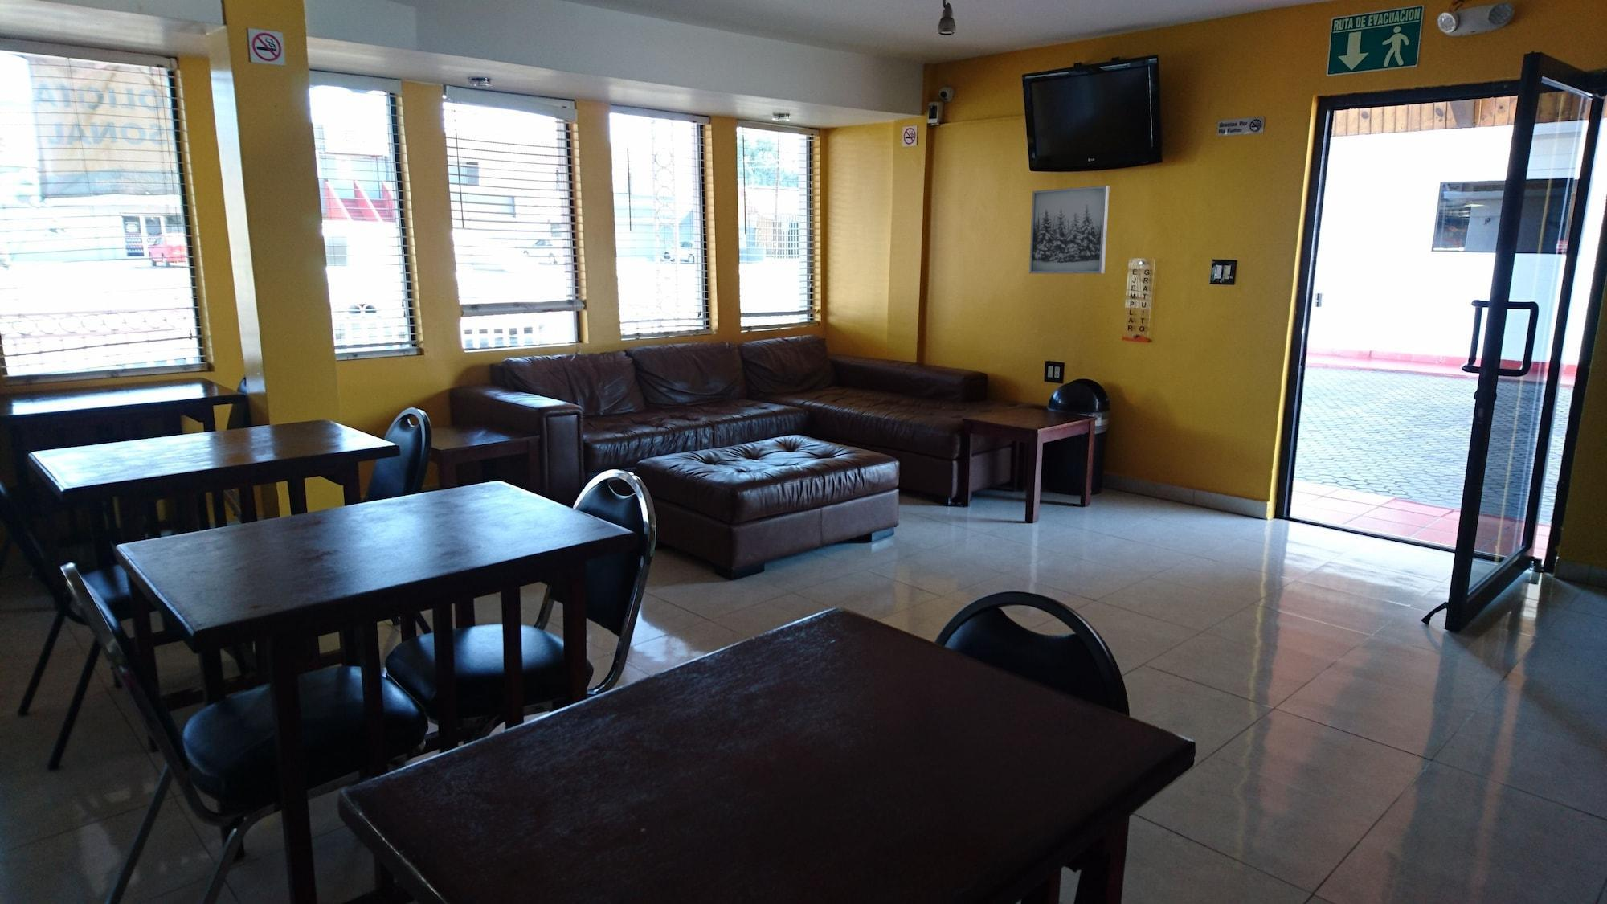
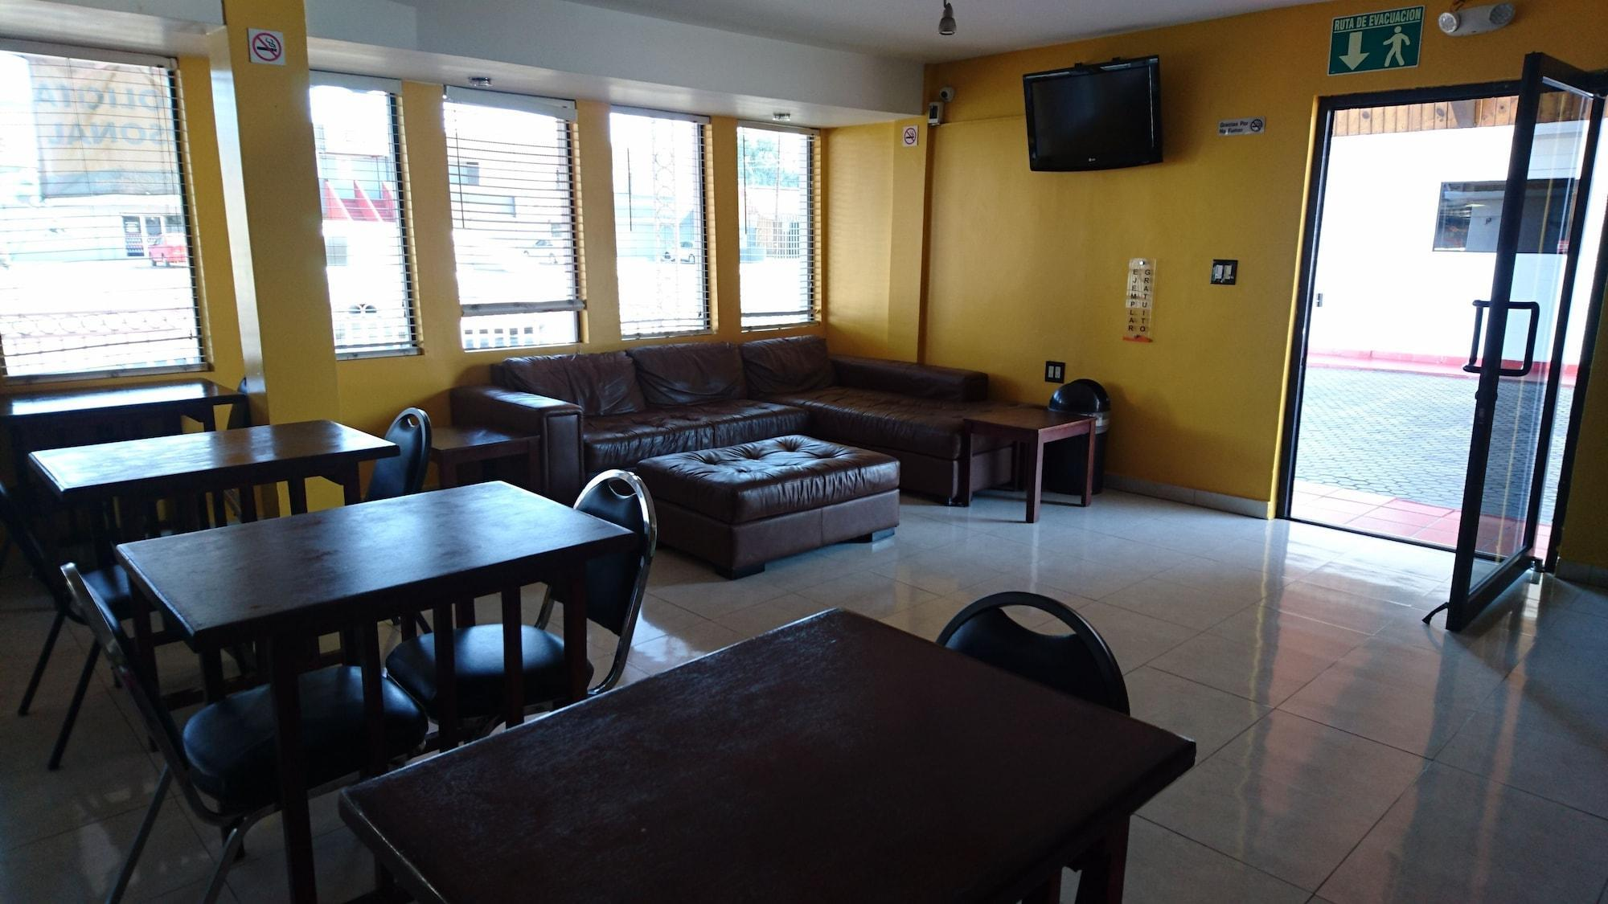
- wall art (1067, 231)
